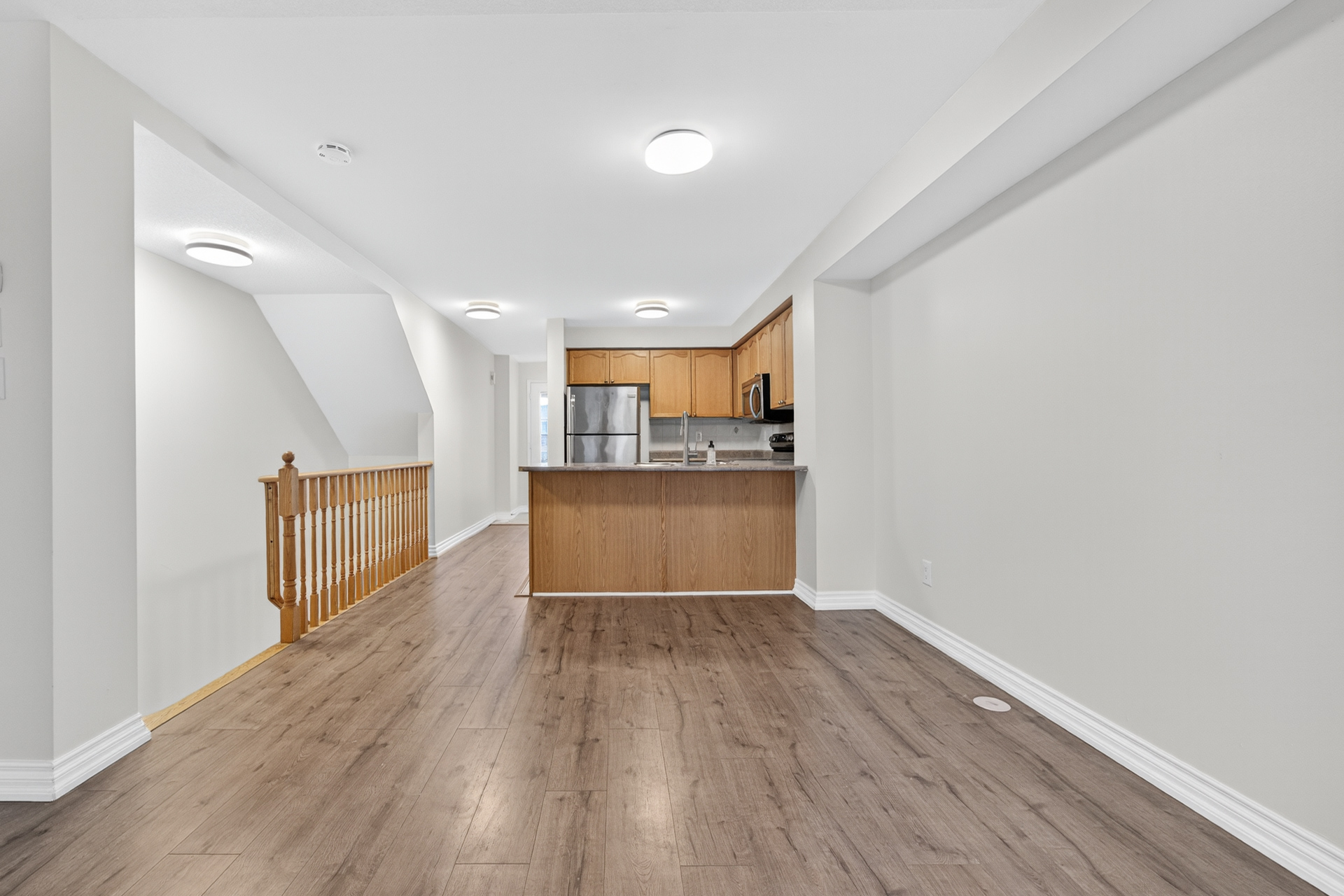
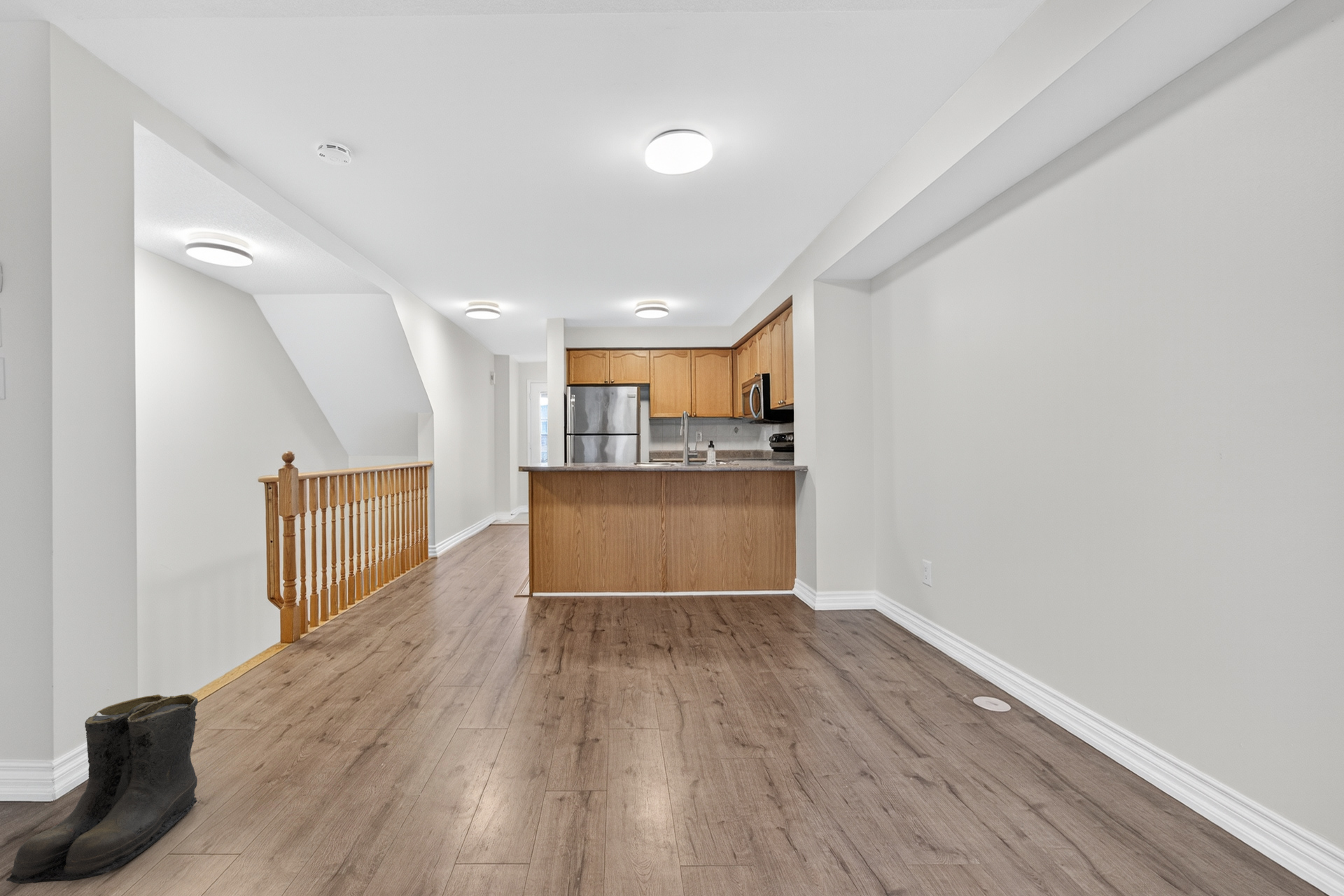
+ boots (115, 778)
